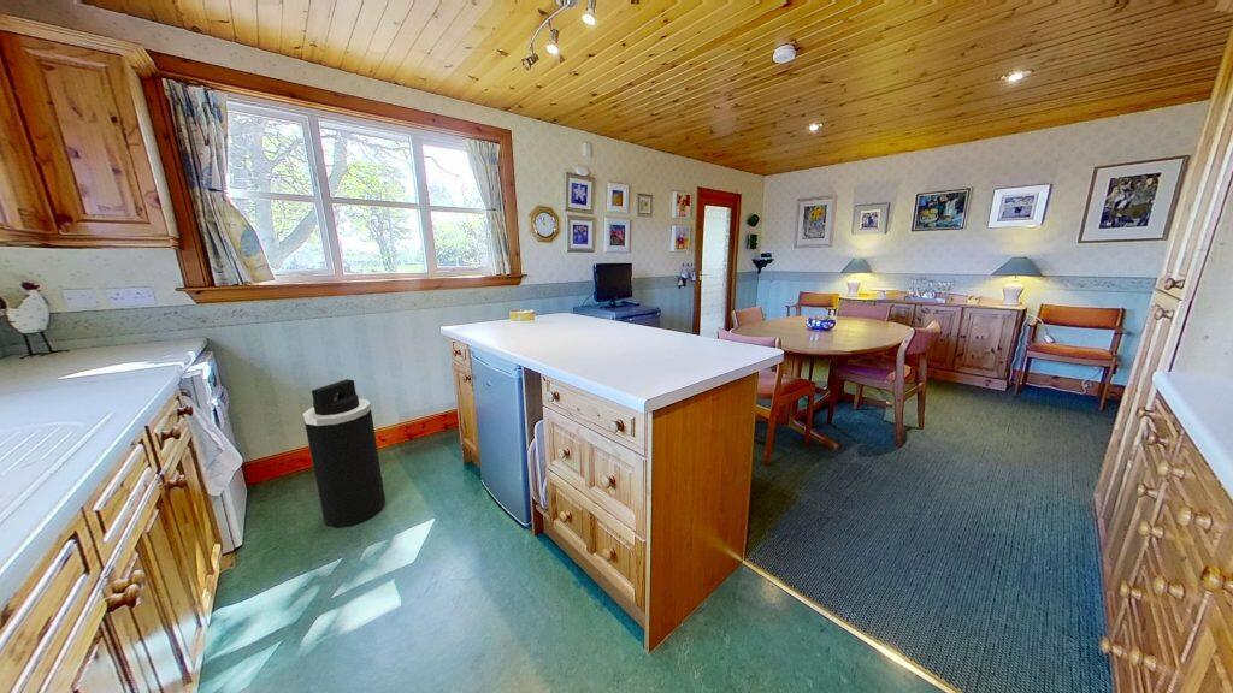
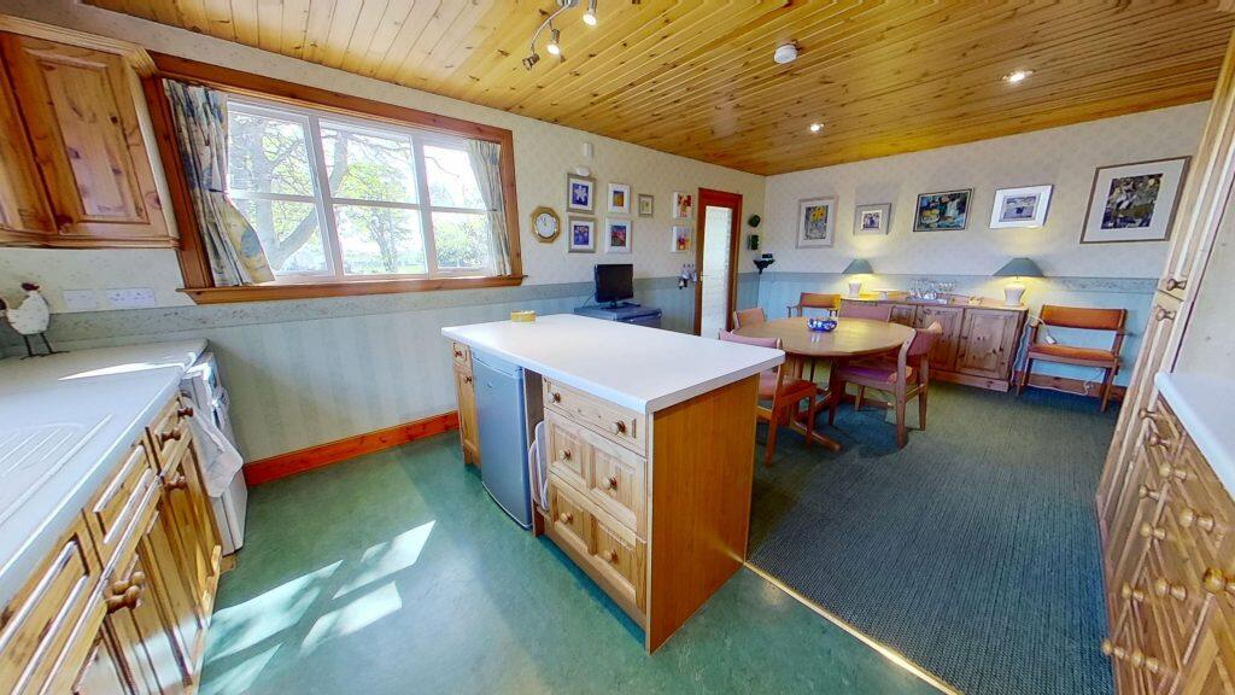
- trash can (344, 450)
